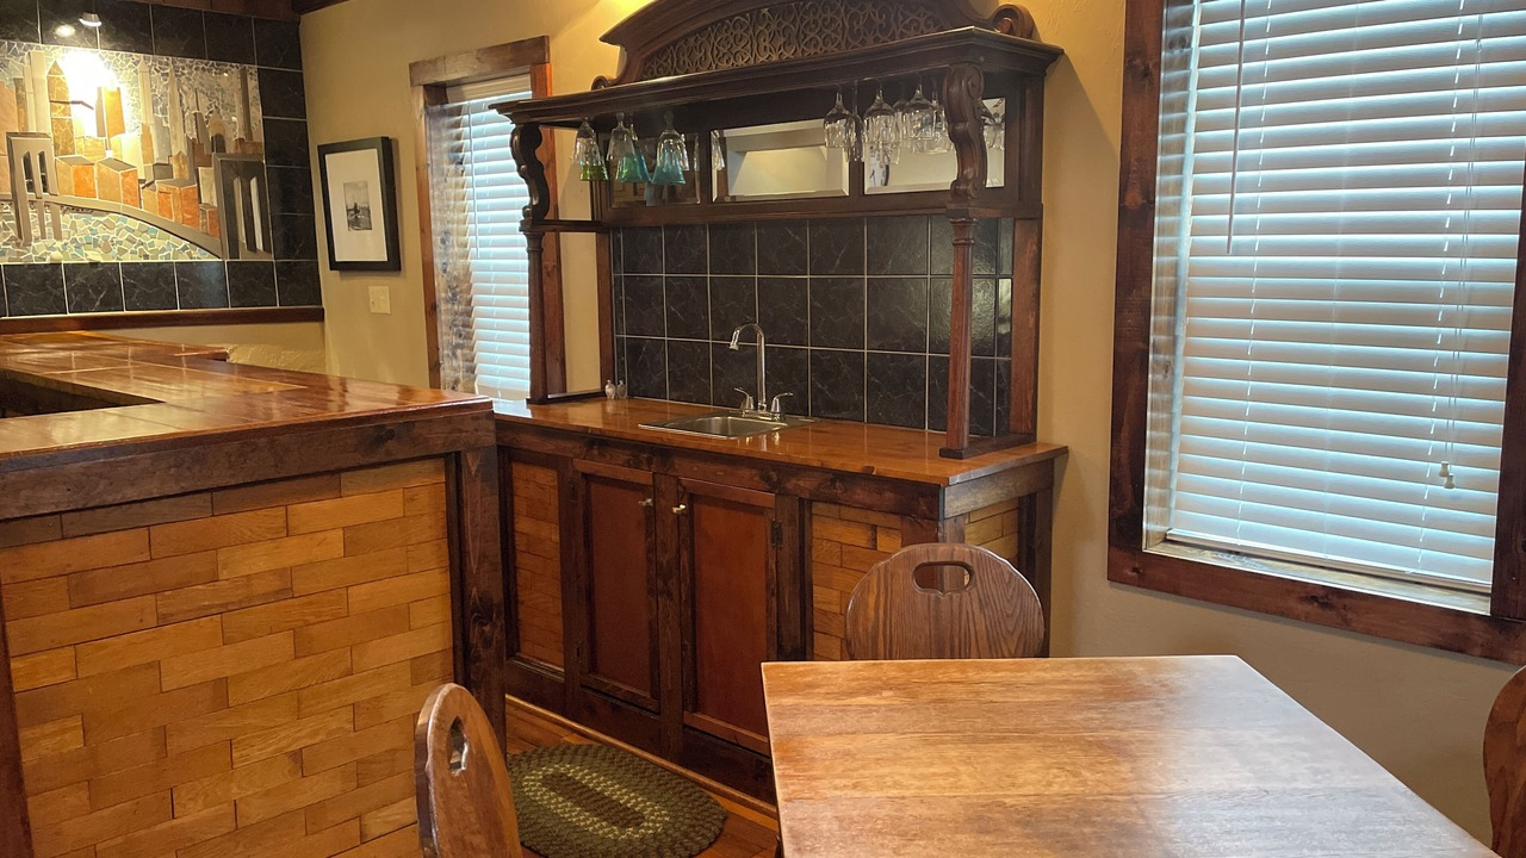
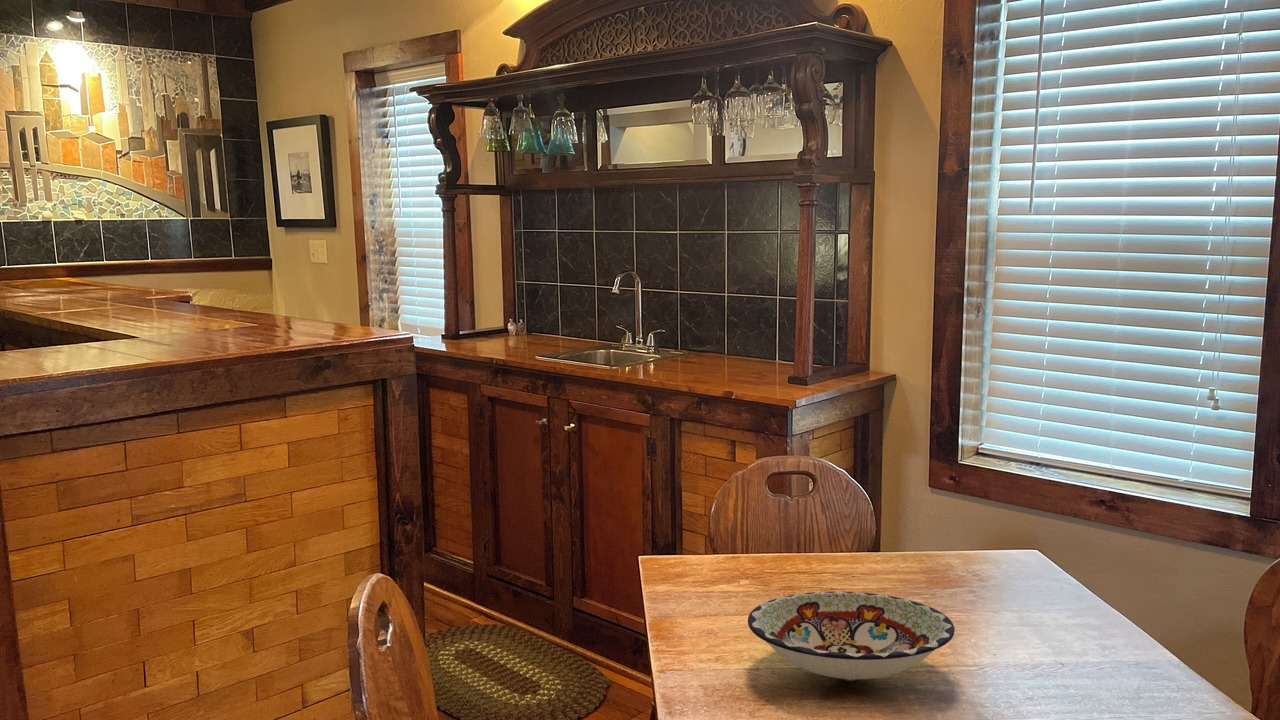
+ bowl (849, 647)
